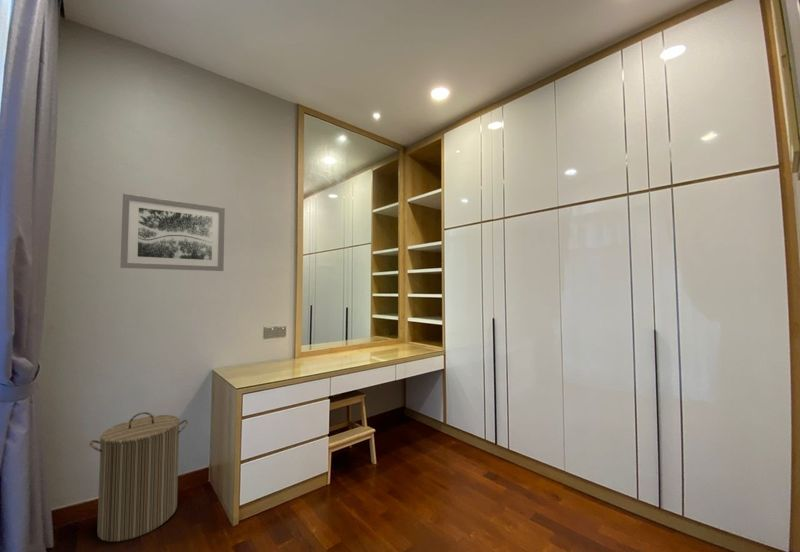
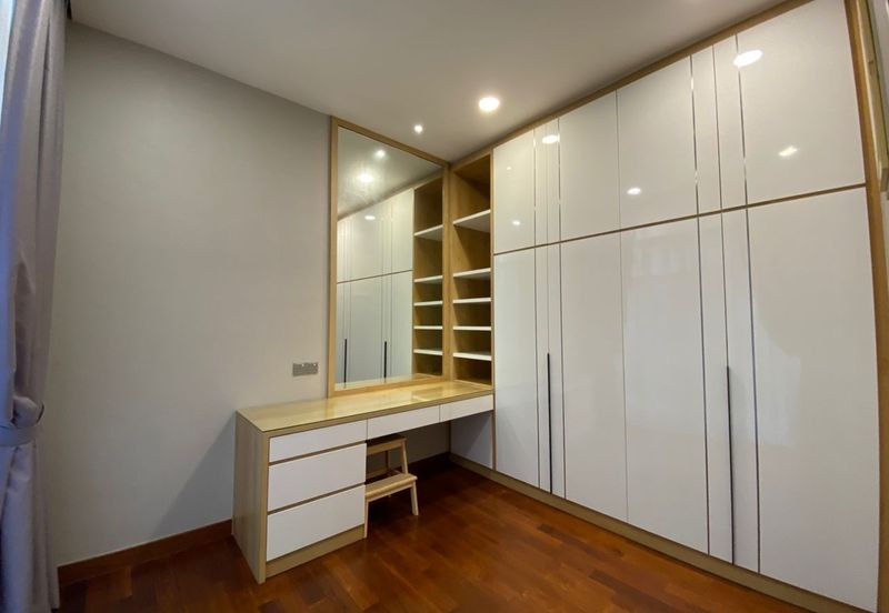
- wall art (176, 235)
- laundry hamper (141, 465)
